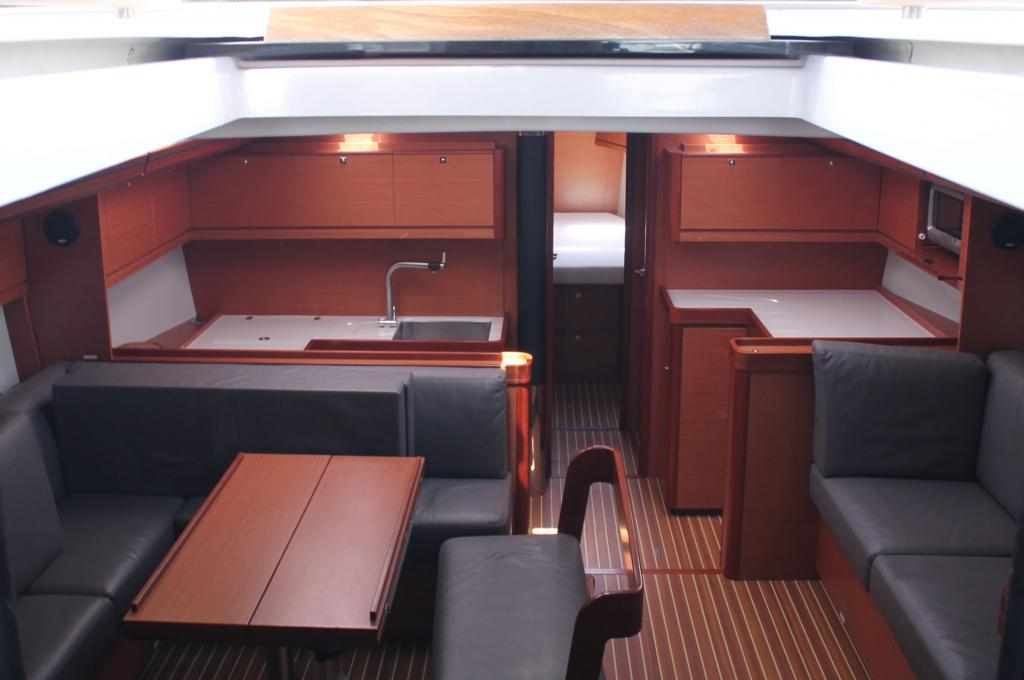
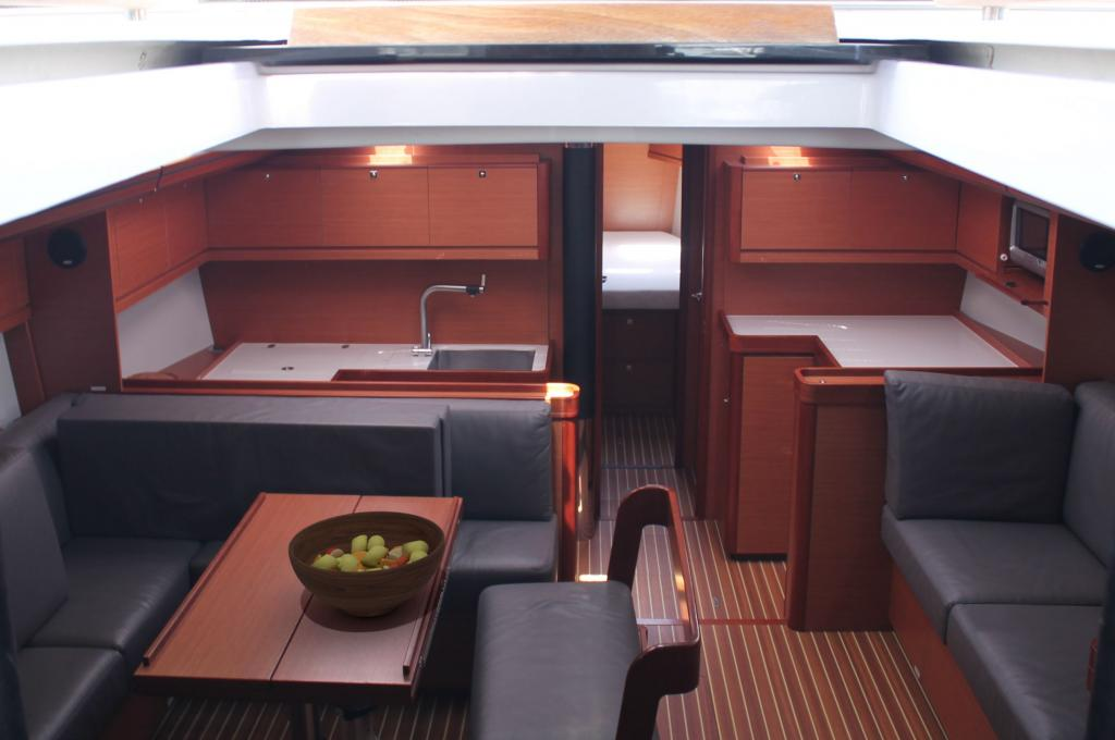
+ fruit bowl (368, 572)
